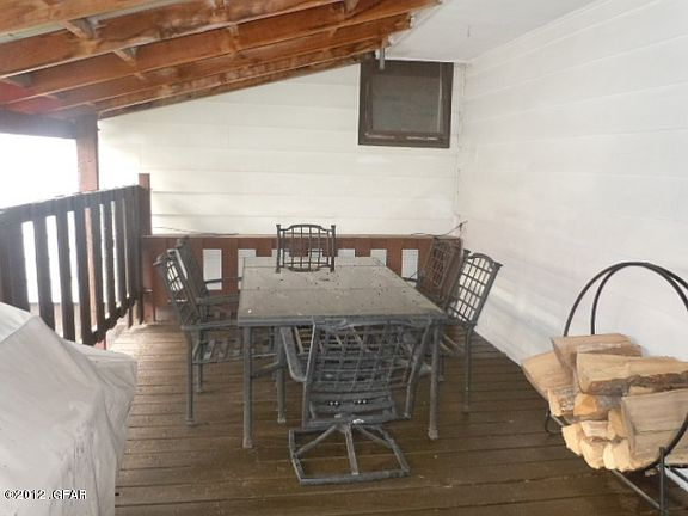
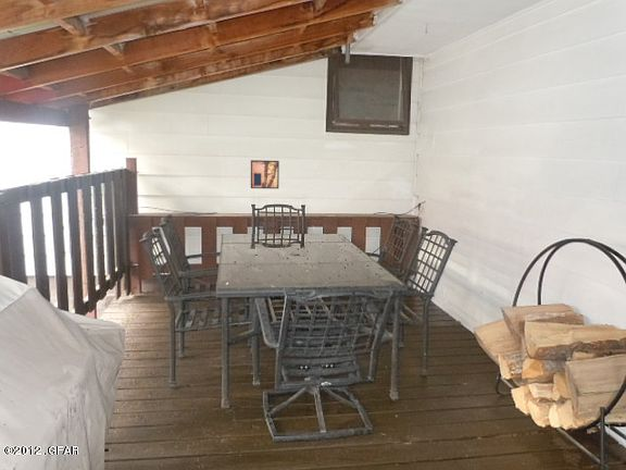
+ wall art (264, 174)
